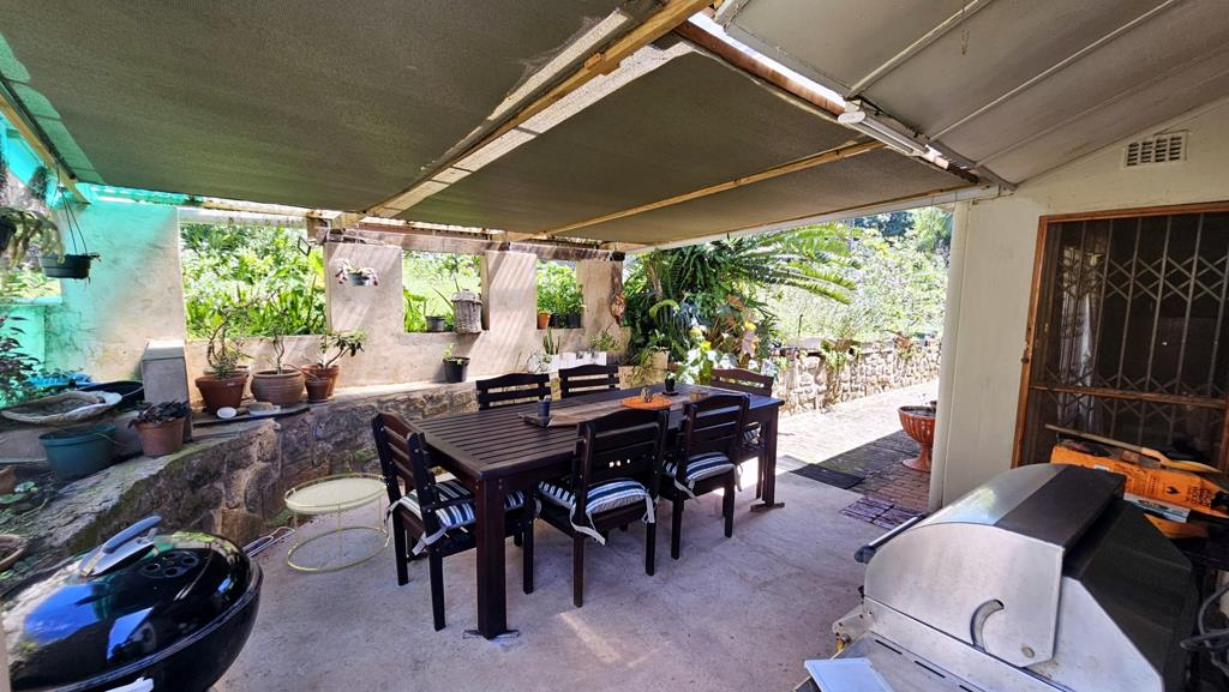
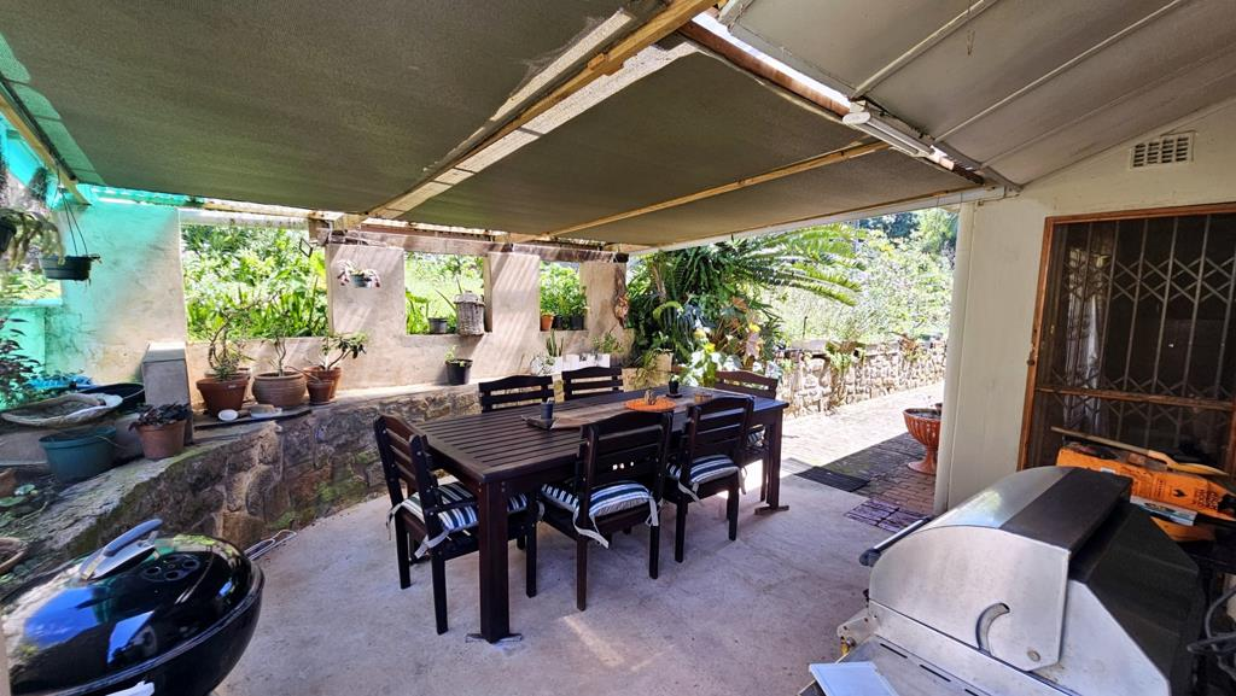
- side table (338, 517)
